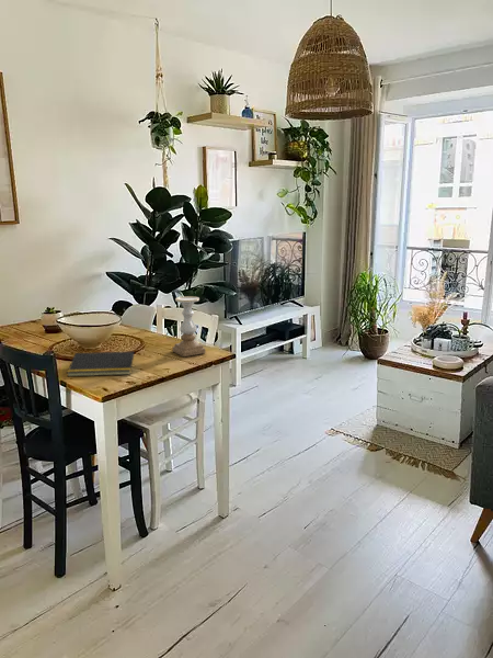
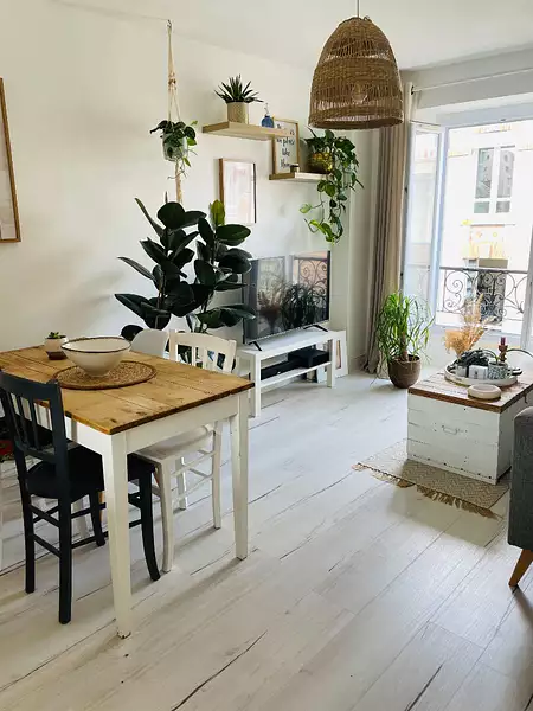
- notepad (102, 363)
- candle holder (187, 325)
